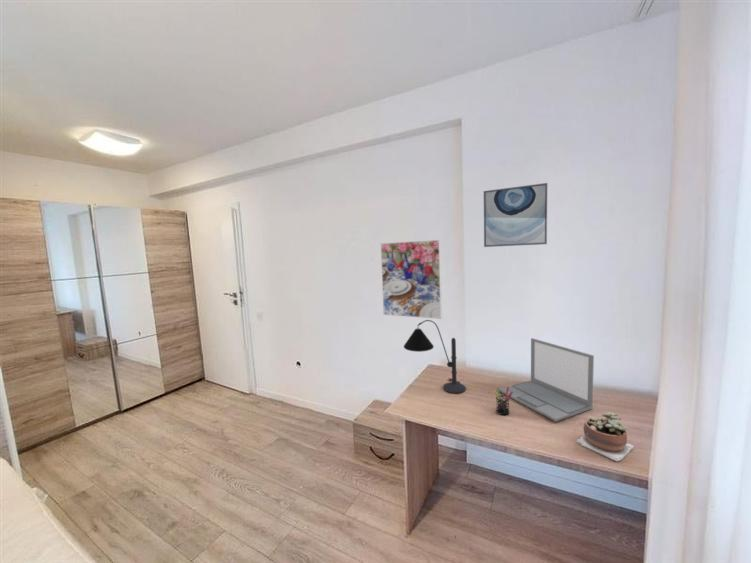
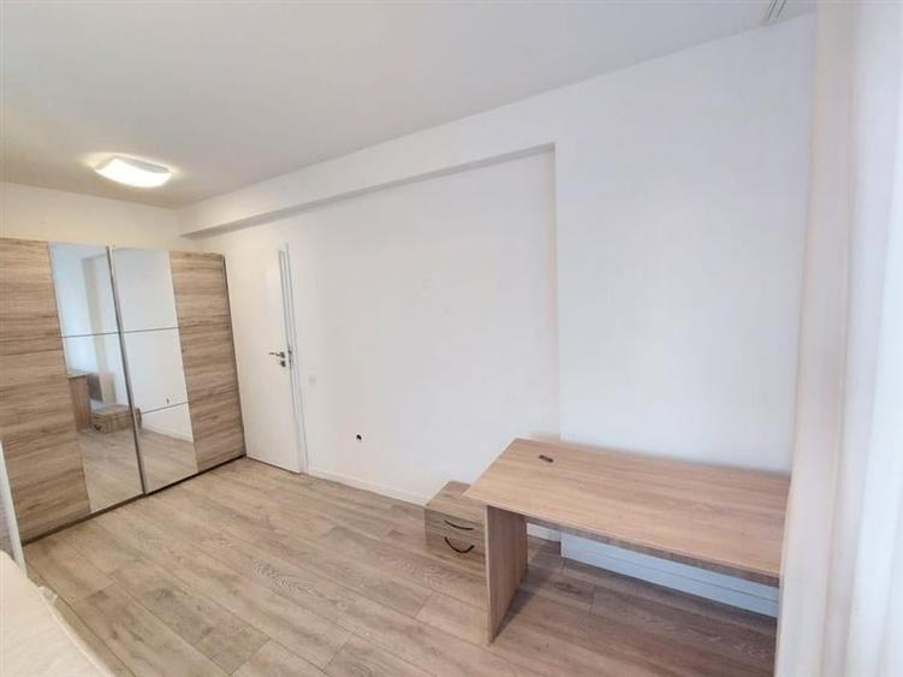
- laptop (542, 374)
- desk lamp (432, 348)
- wall art (514, 216)
- succulent plant (604, 429)
- pen holder (502, 399)
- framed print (410, 279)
